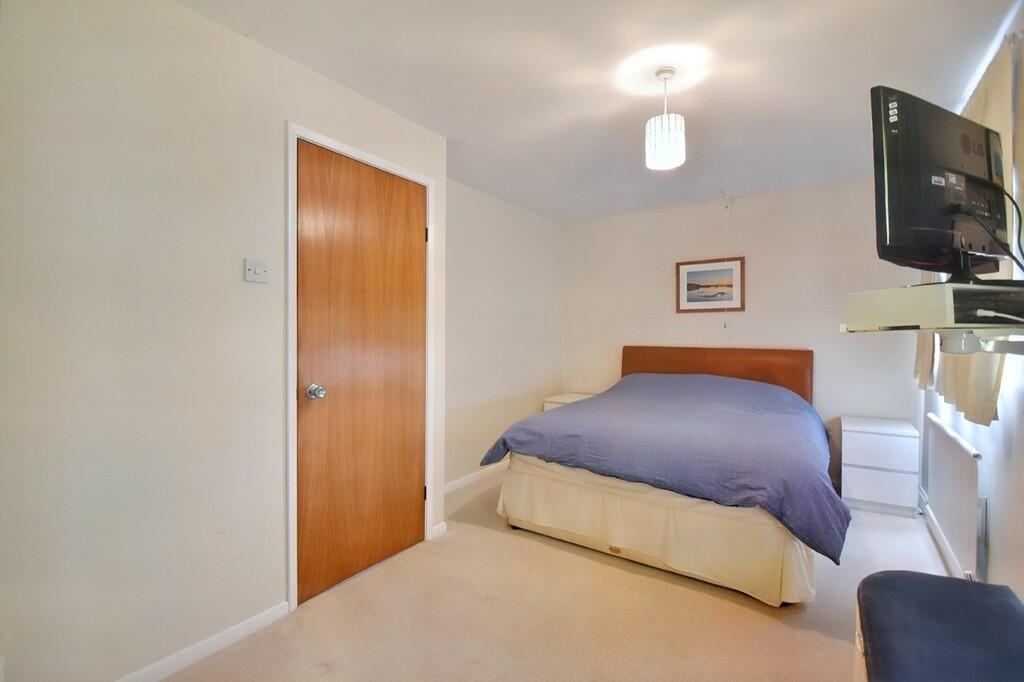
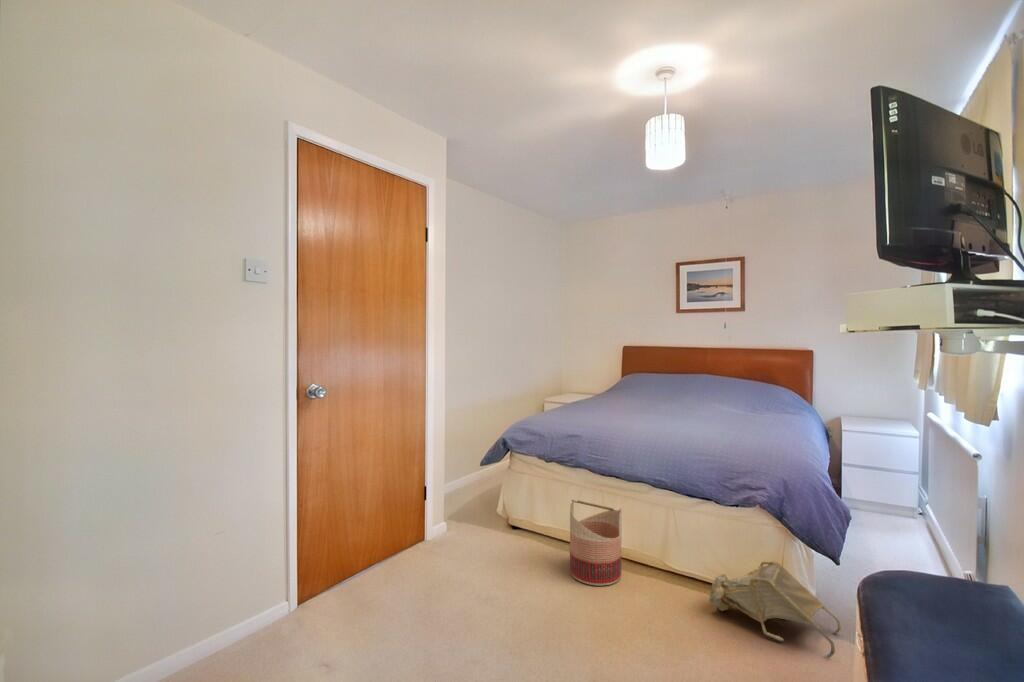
+ basket (595, 538)
+ bag (771, 597)
